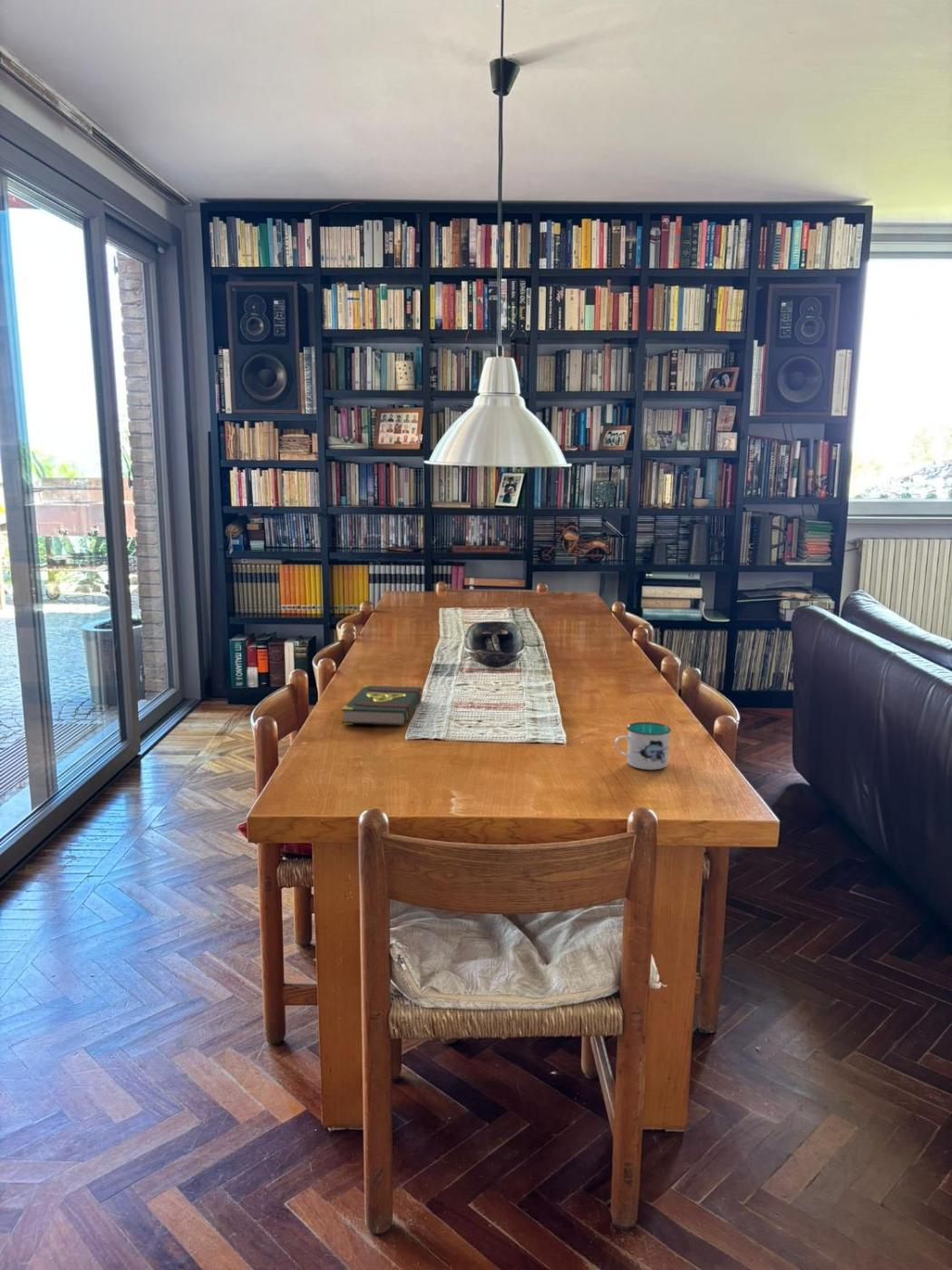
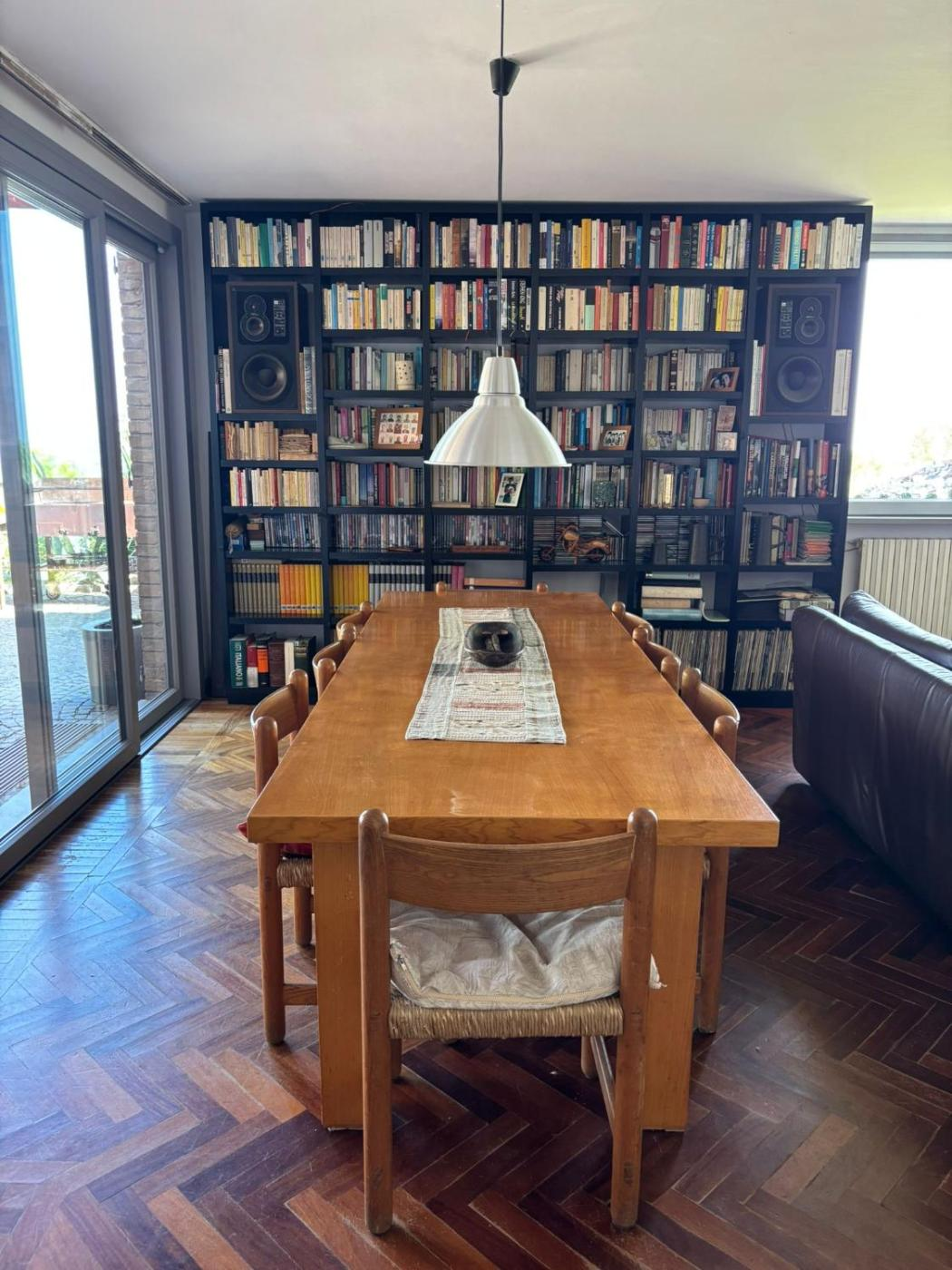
- book (384, 704)
- mug (642, 746)
